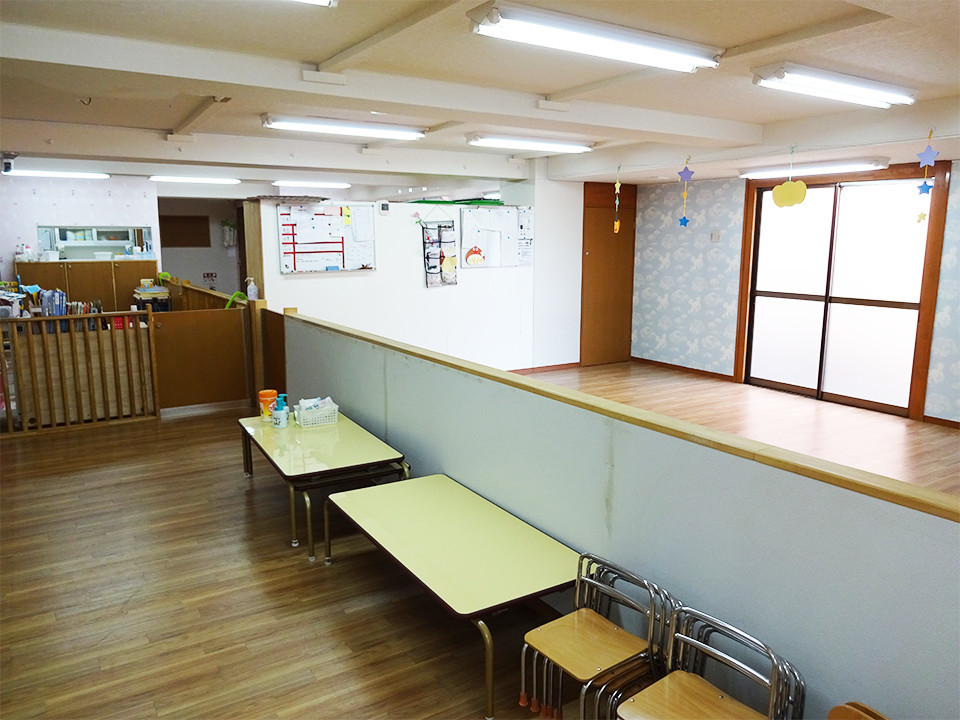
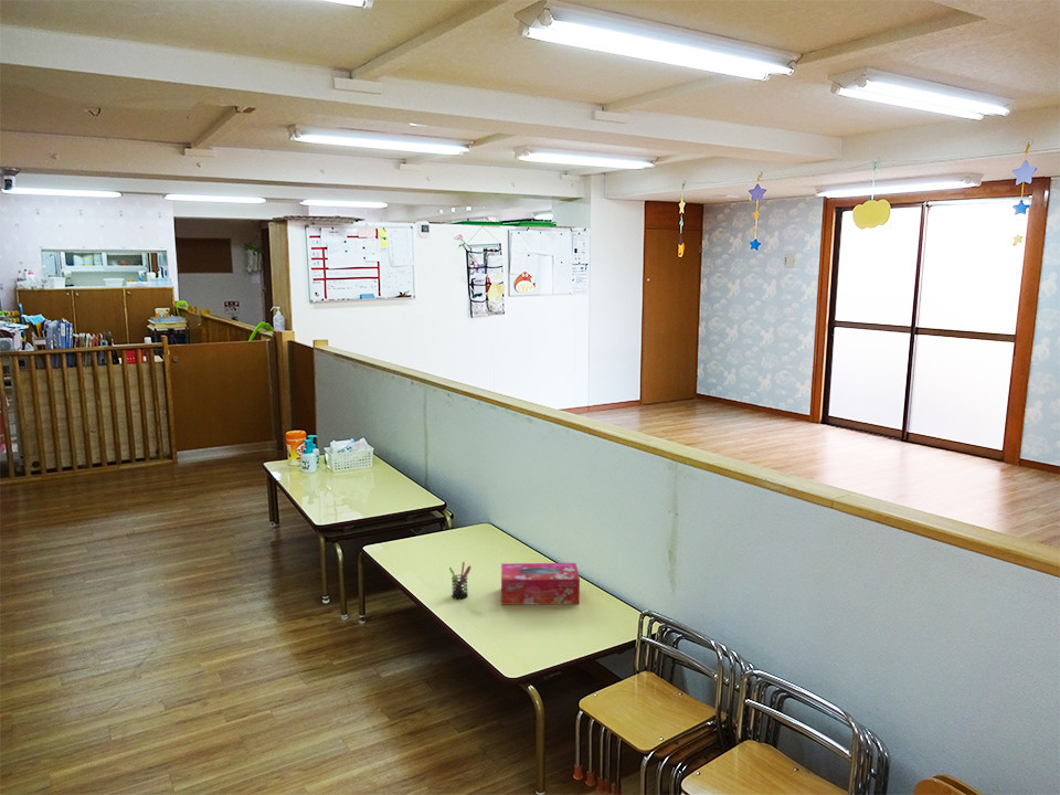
+ pen holder (457, 579)
+ tissue box (539, 583)
